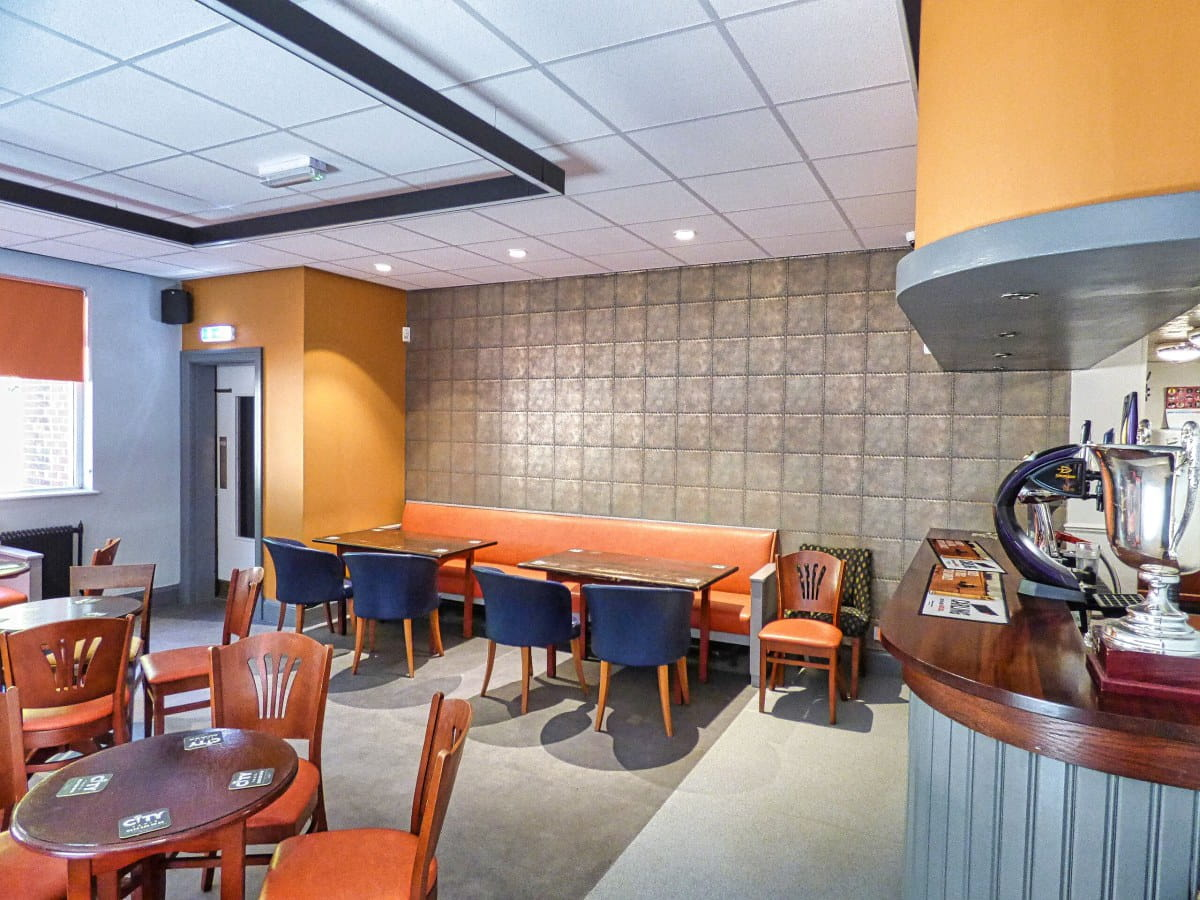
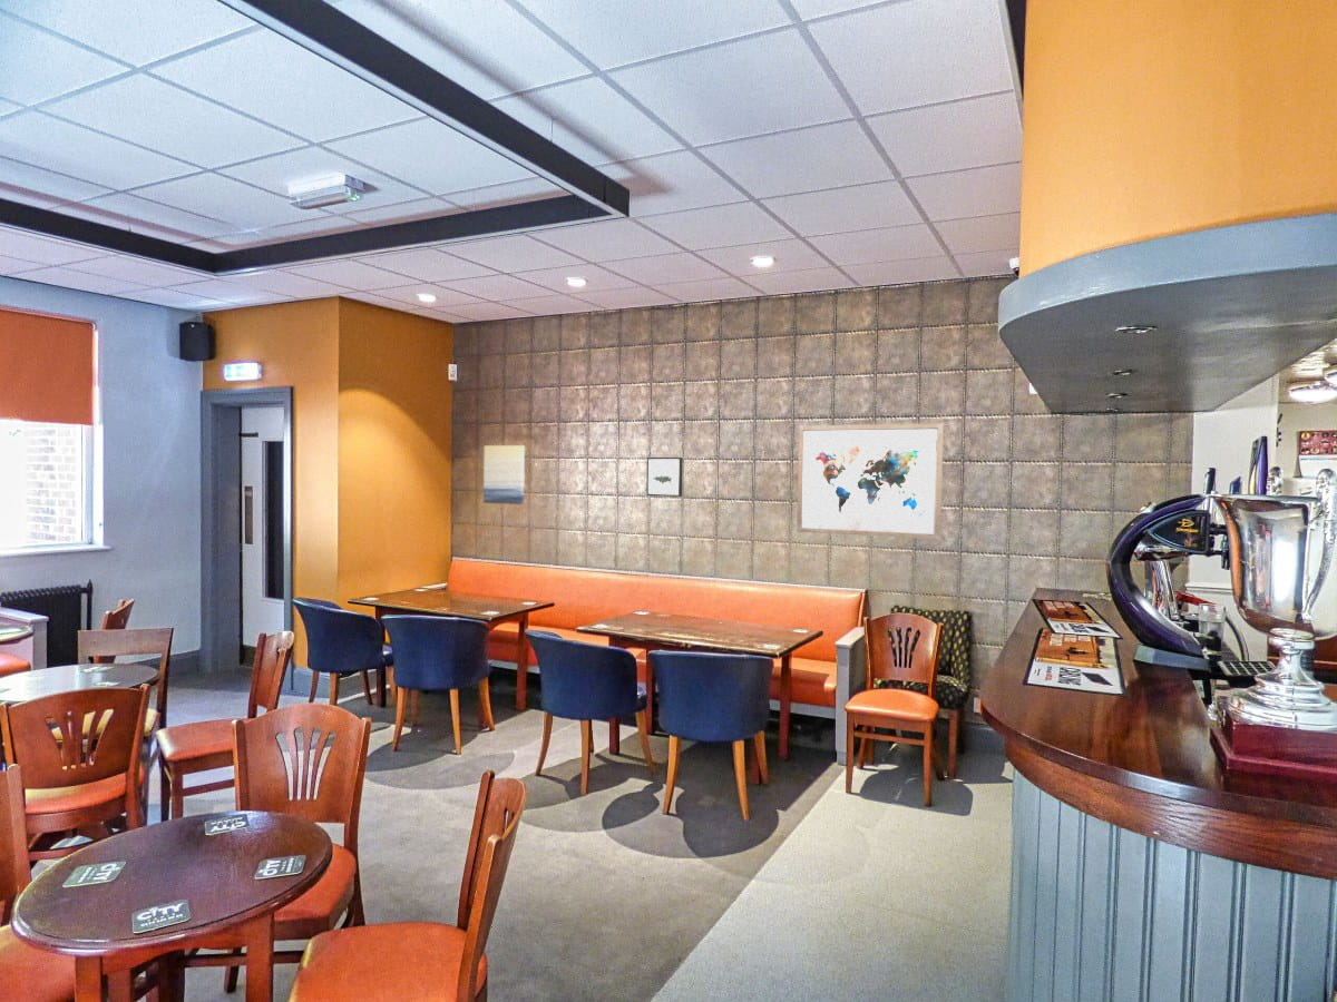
+ wall art (504, 474)
+ wall art (664, 477)
+ wall art (866, 480)
